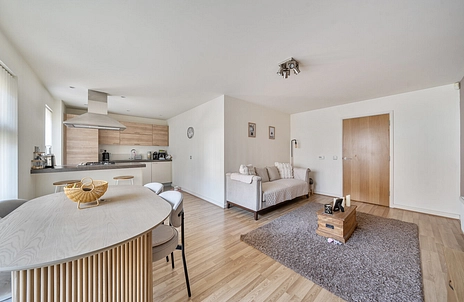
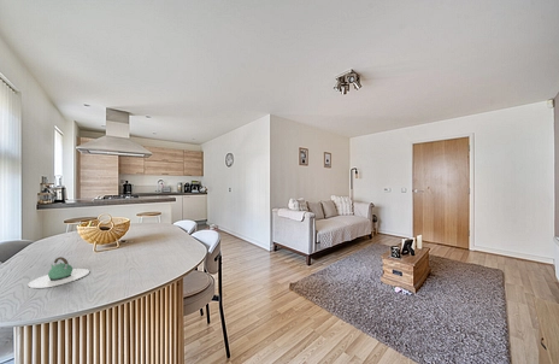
+ teapot (60, 266)
